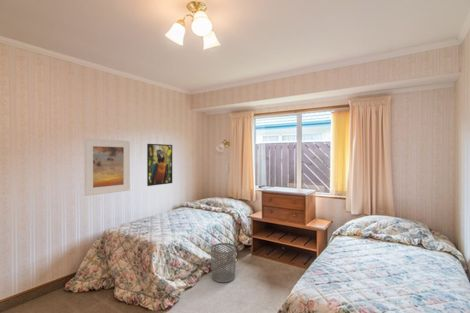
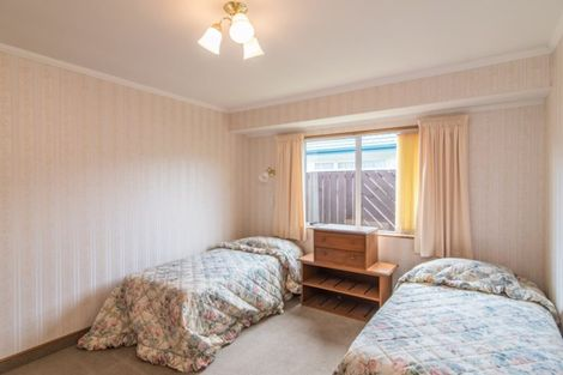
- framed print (108, 166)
- waste bin (223, 262)
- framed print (160, 164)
